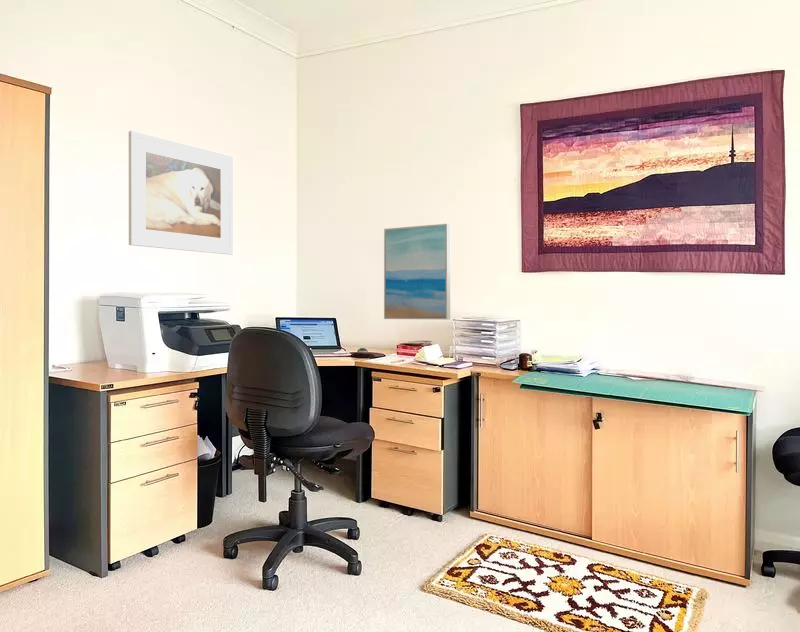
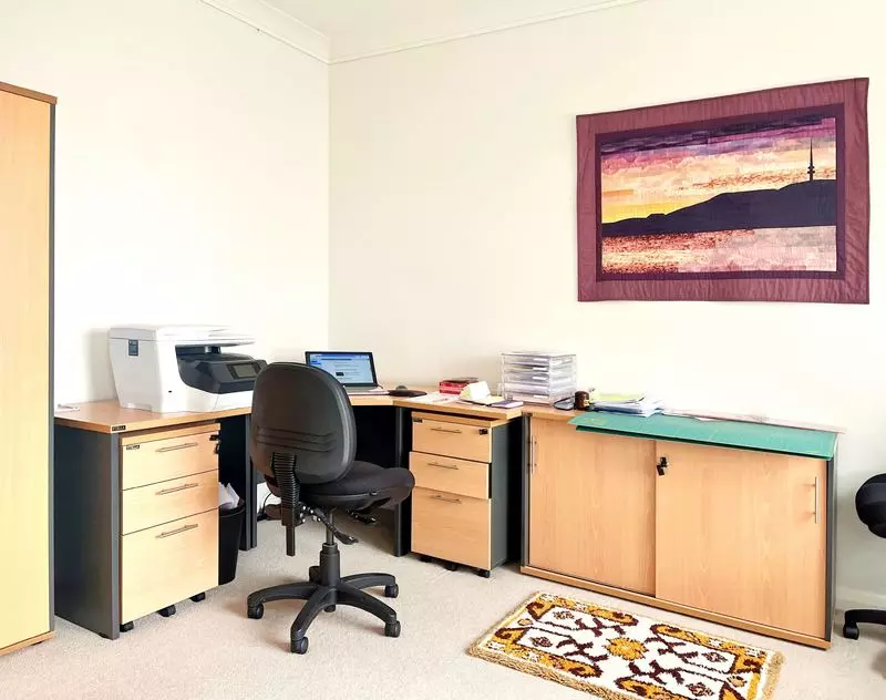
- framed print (184, 197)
- wall art (416, 272)
